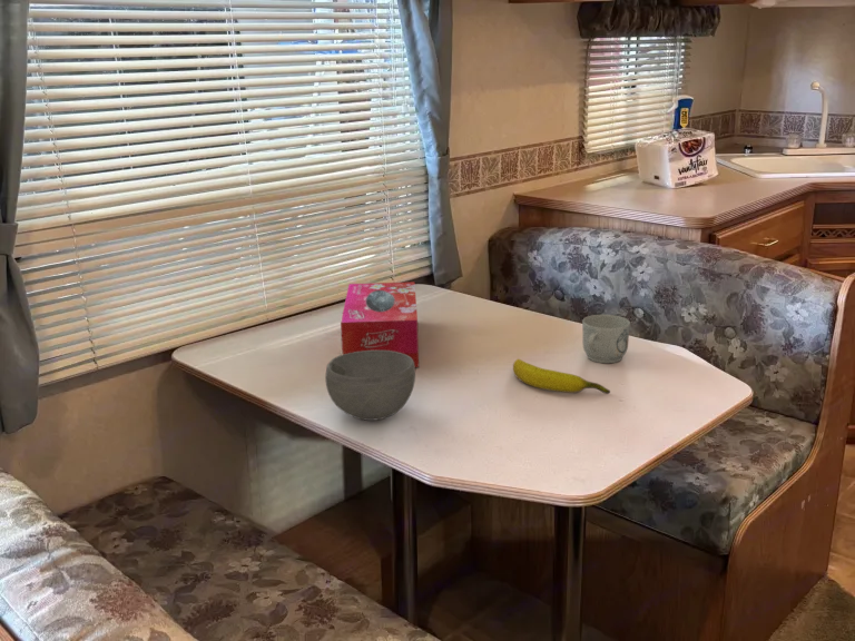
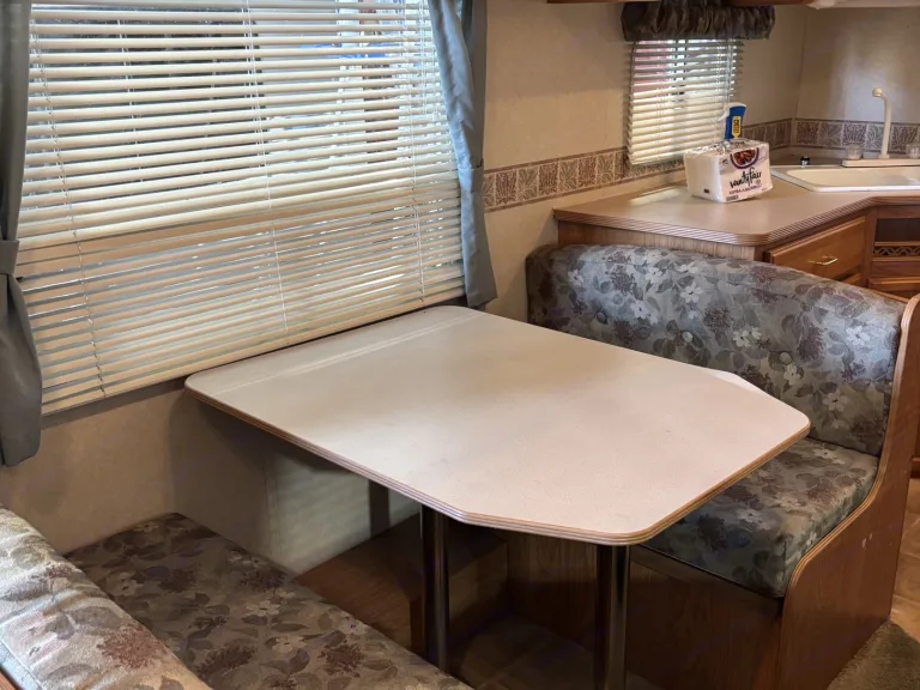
- mug (602, 341)
- bowl (371, 388)
- tissue box (381, 322)
- banana (552, 375)
